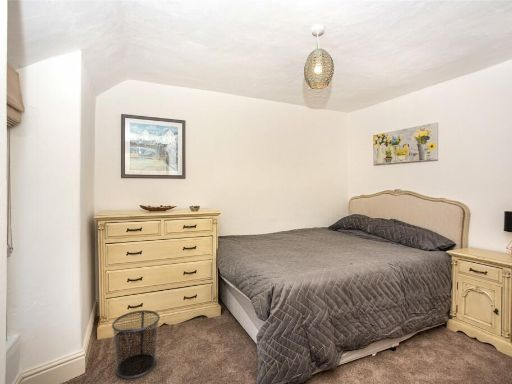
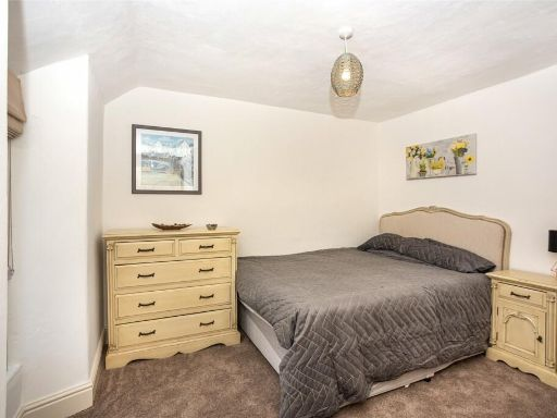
- waste bin (136, 343)
